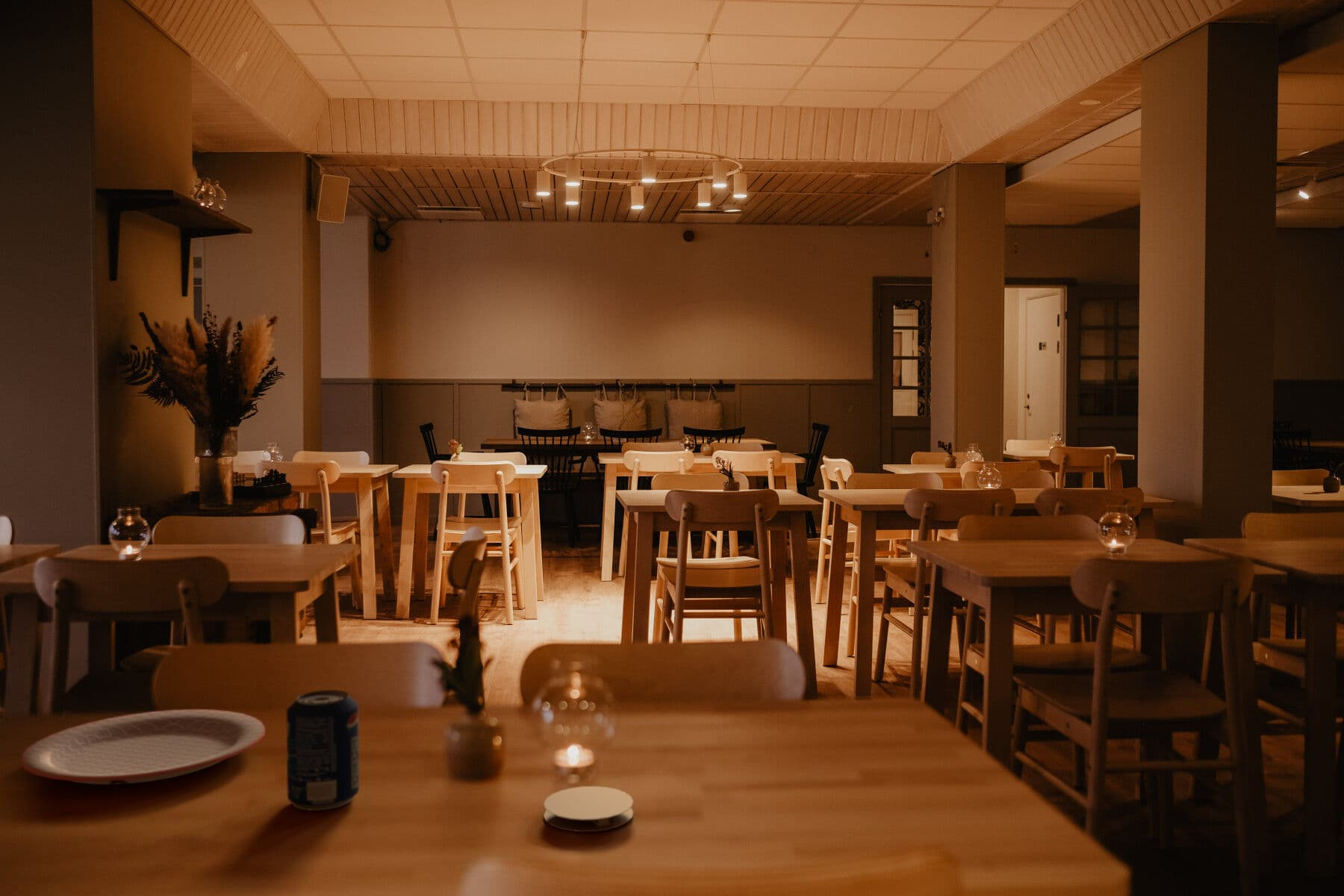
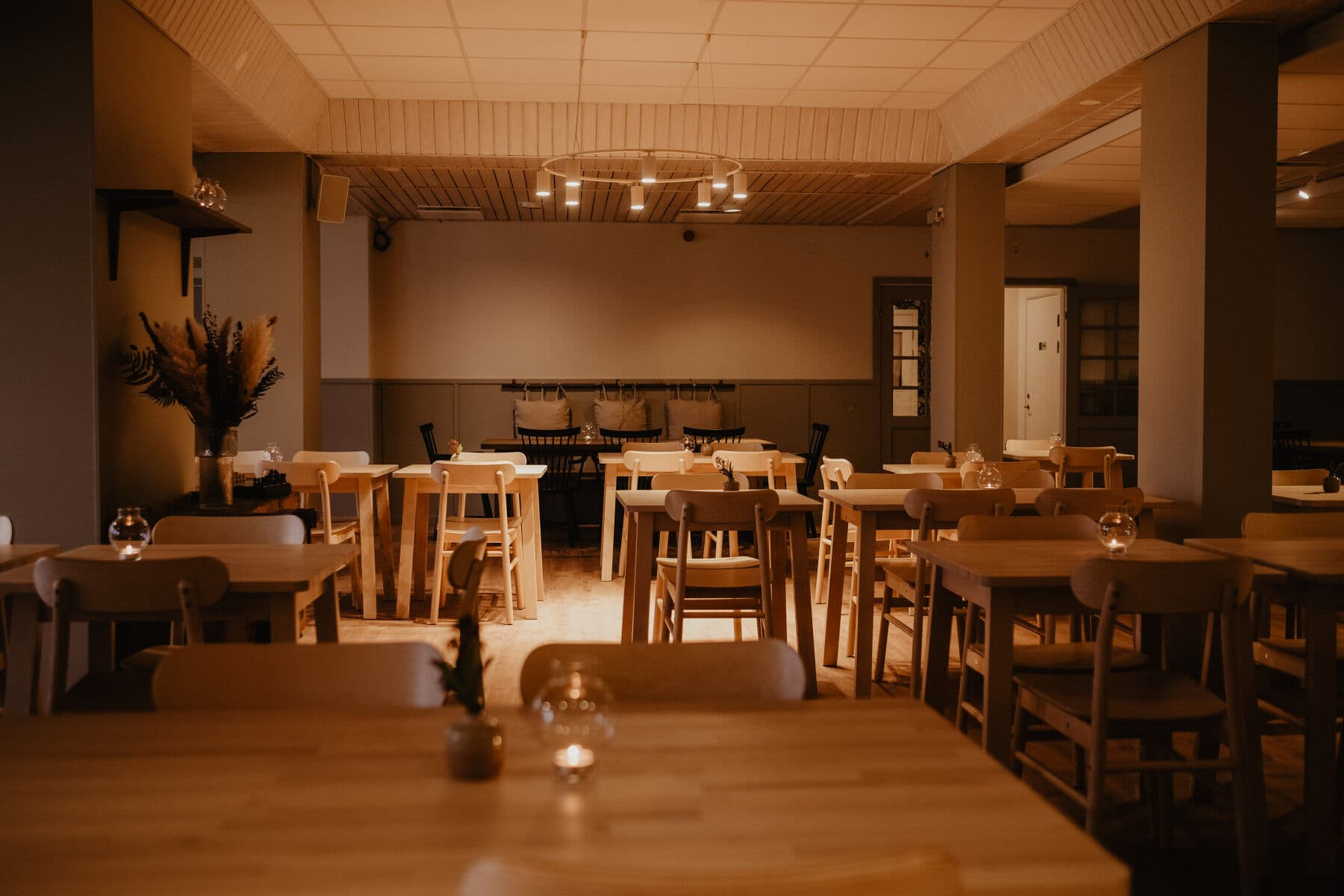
- coaster (588, 808)
- beverage can (323, 747)
- plate (149, 748)
